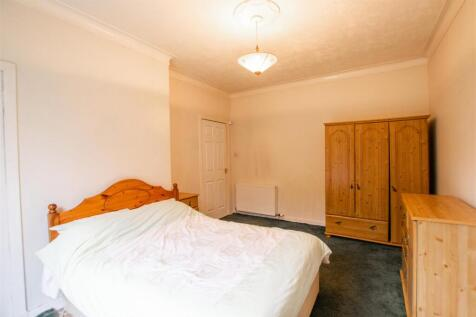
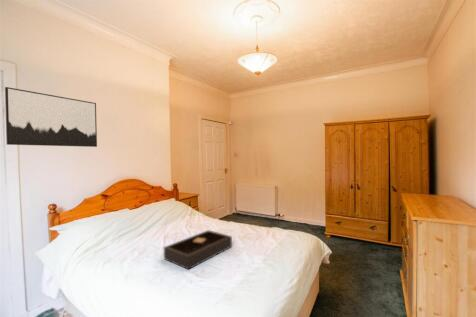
+ wall art (57, 121)
+ tray (199, 246)
